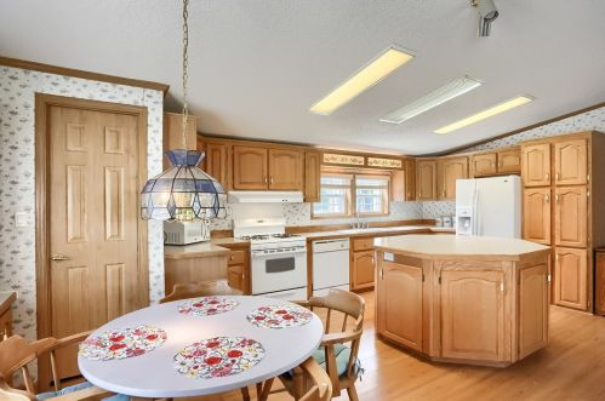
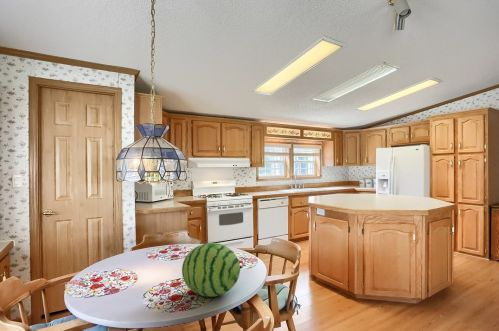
+ fruit (215, 267)
